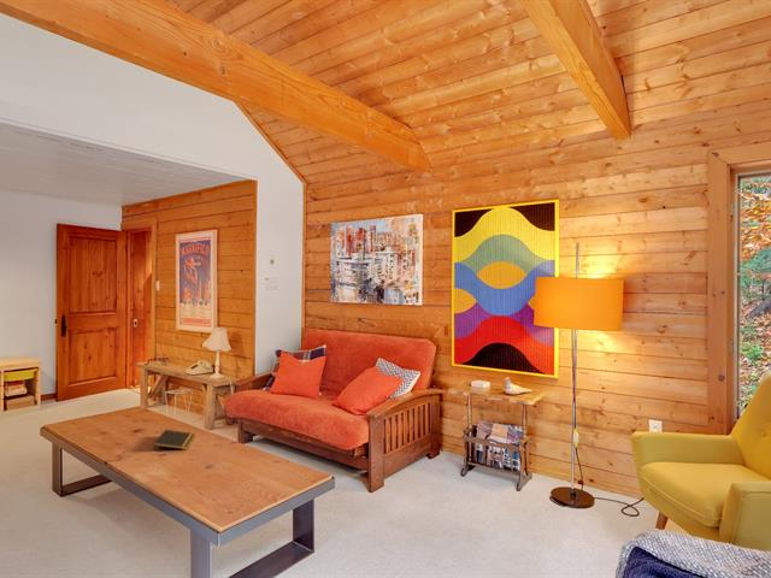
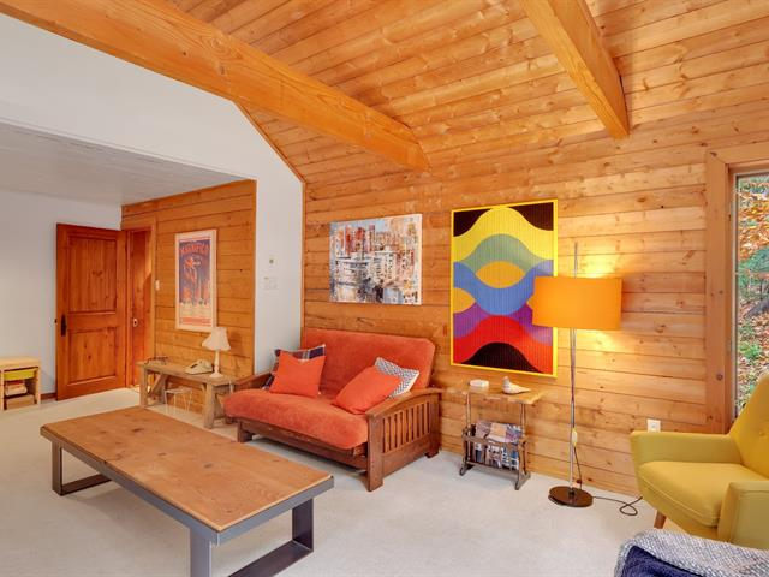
- notepad (175, 438)
